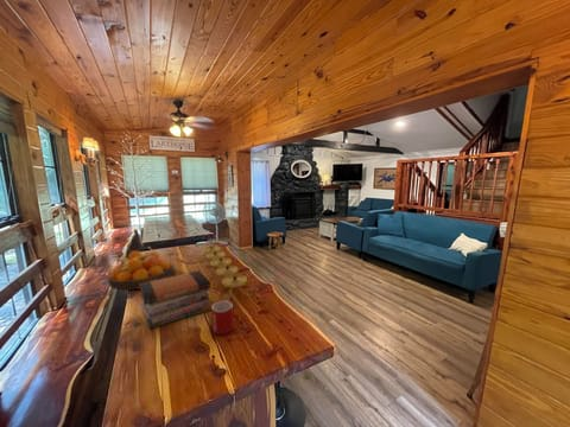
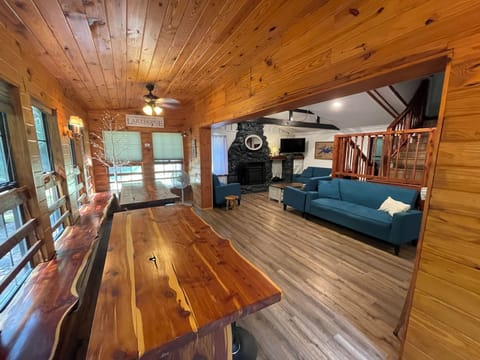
- book stack (176, 297)
- fruit bowl (141, 266)
- candle holder (221, 266)
- mug (221, 314)
